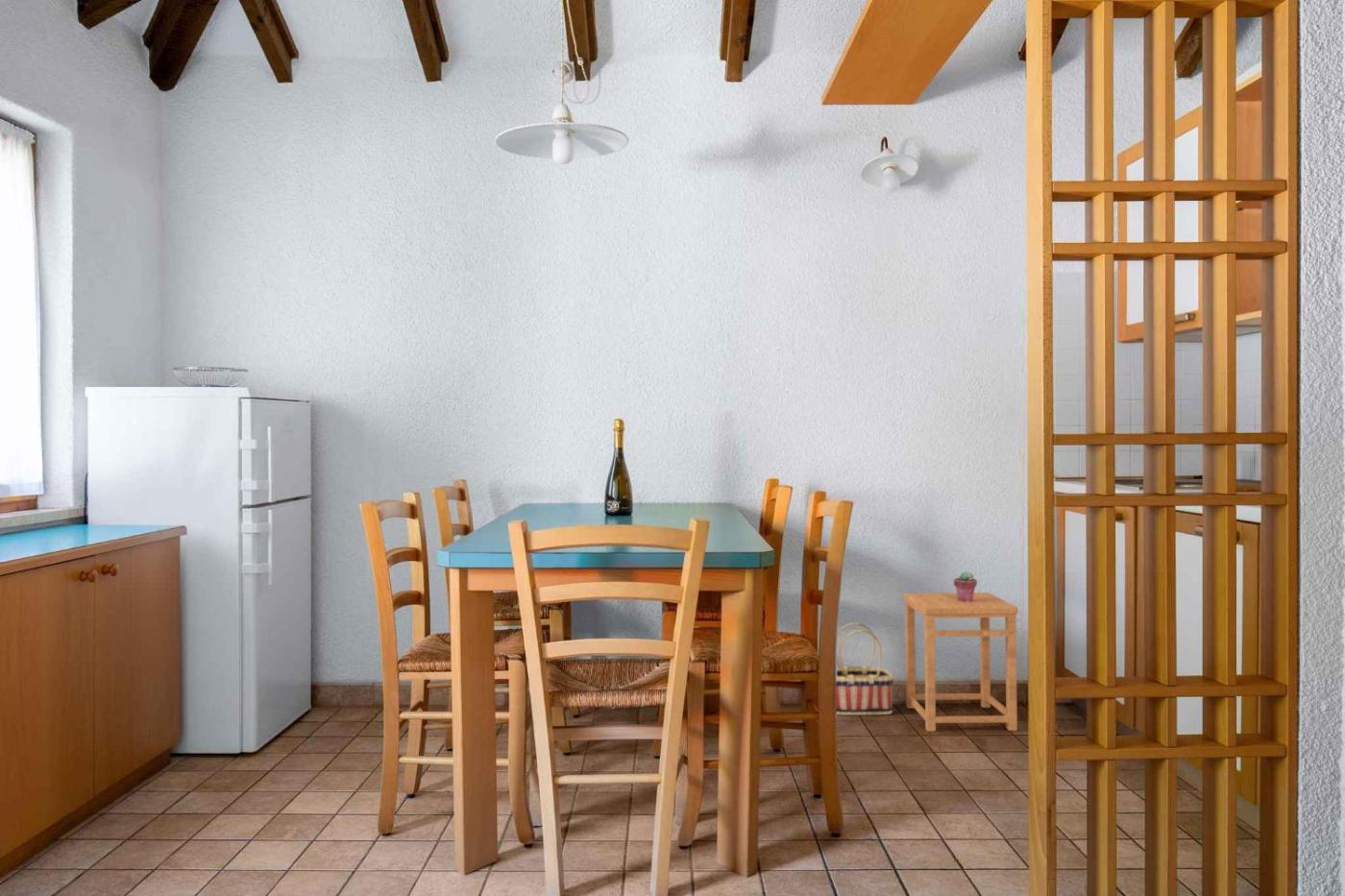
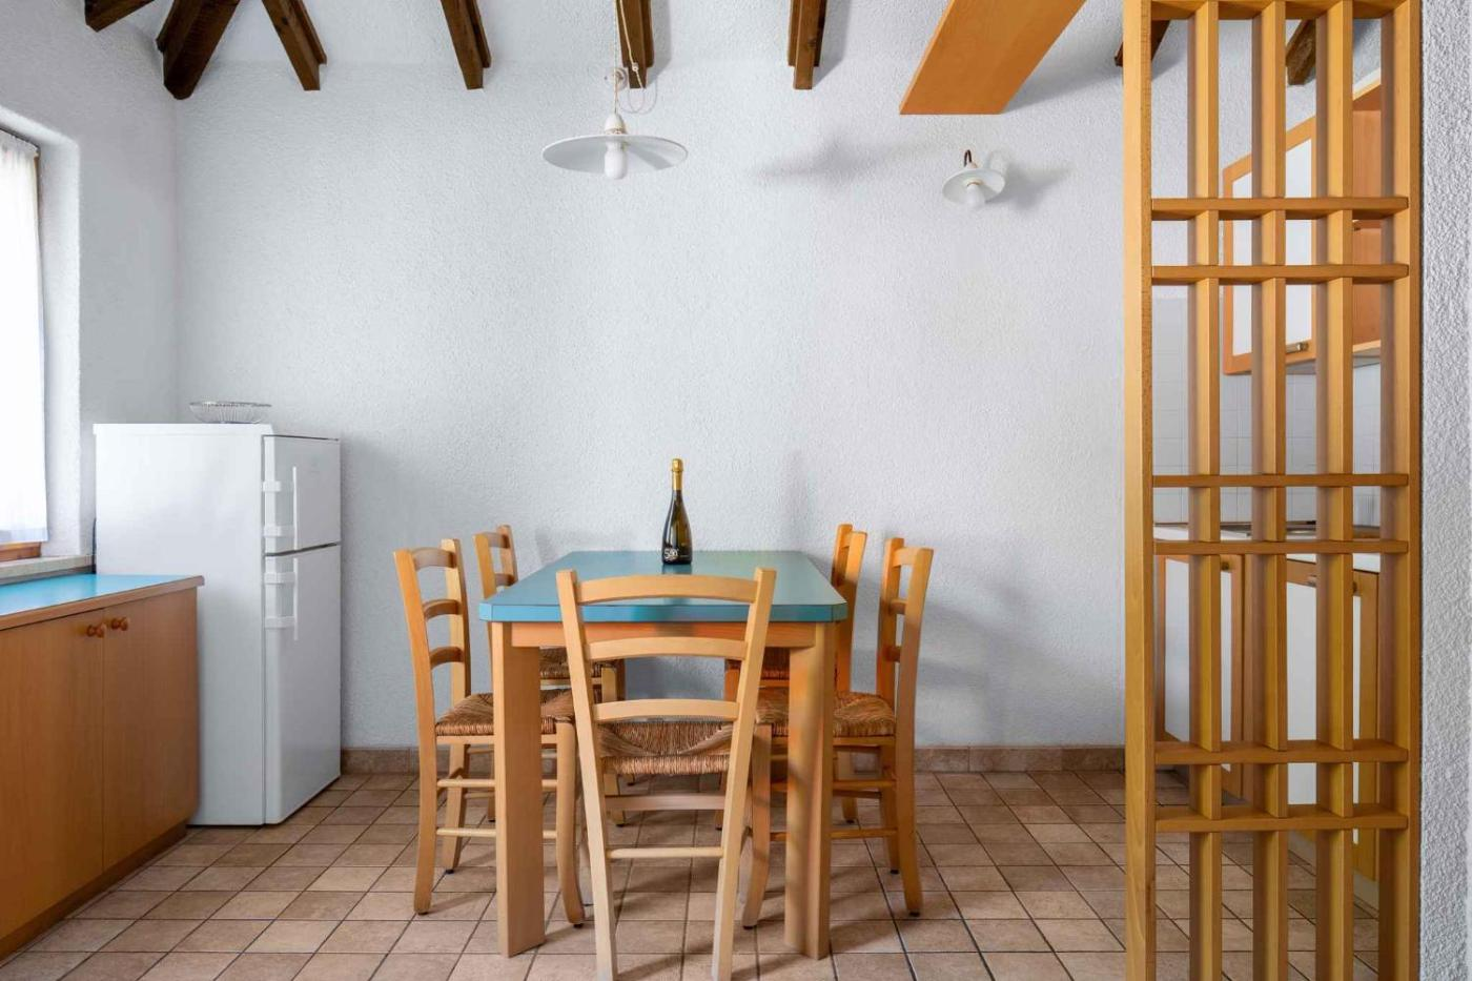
- potted succulent (965, 585)
- basket (858, 667)
- side table (980, 659)
